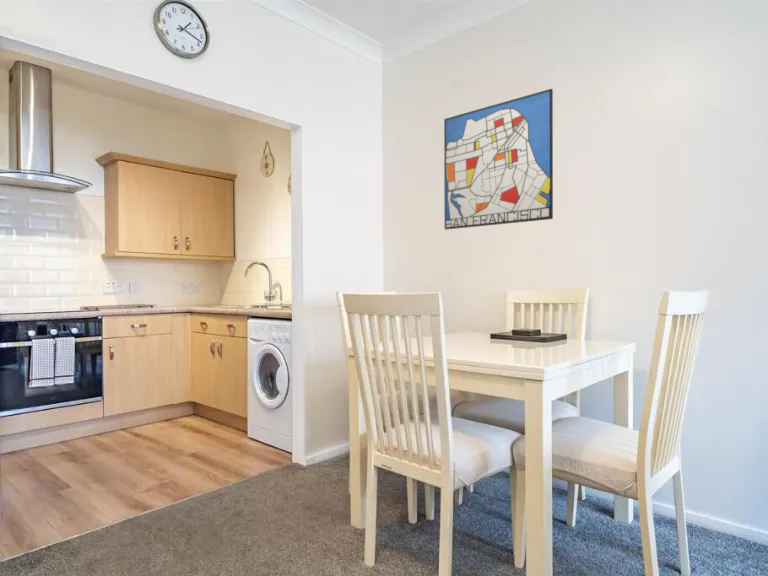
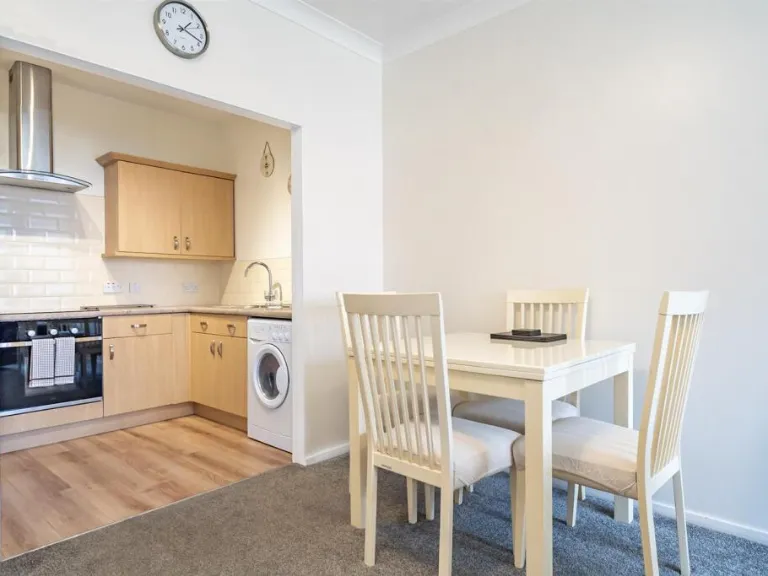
- wall art (494, 164)
